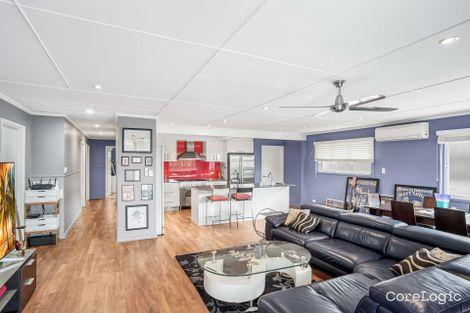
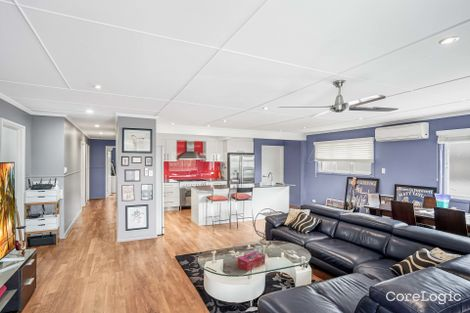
+ tissue box (251, 260)
